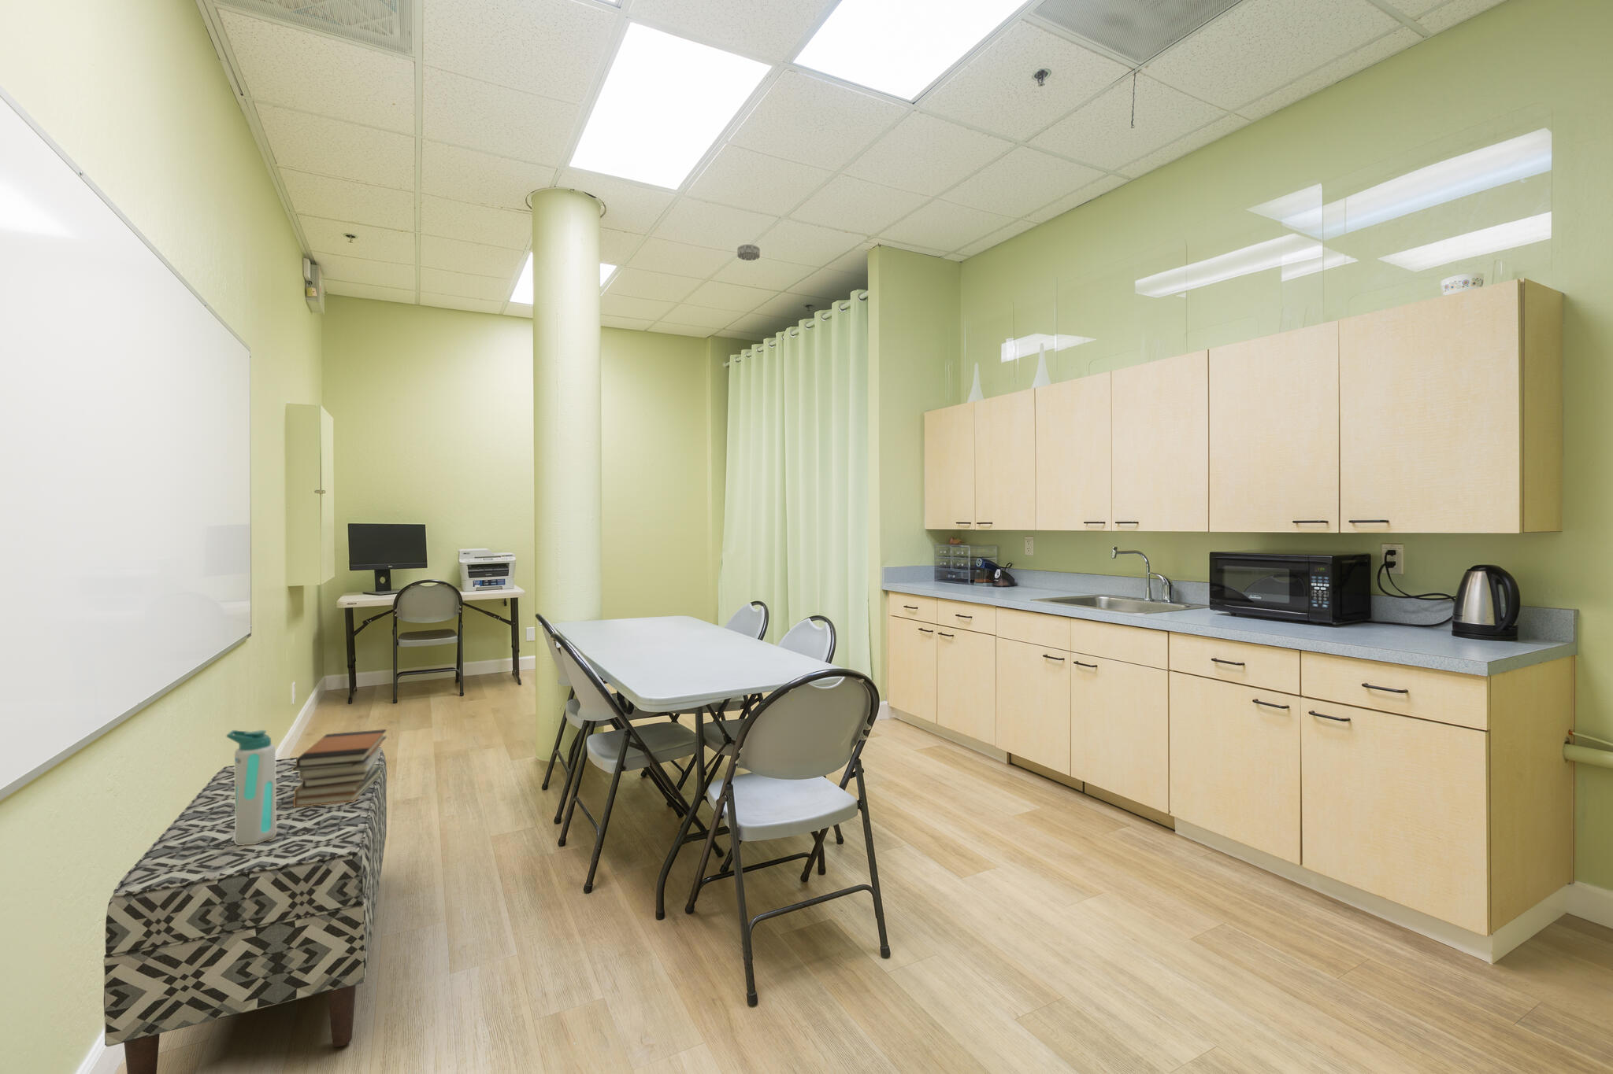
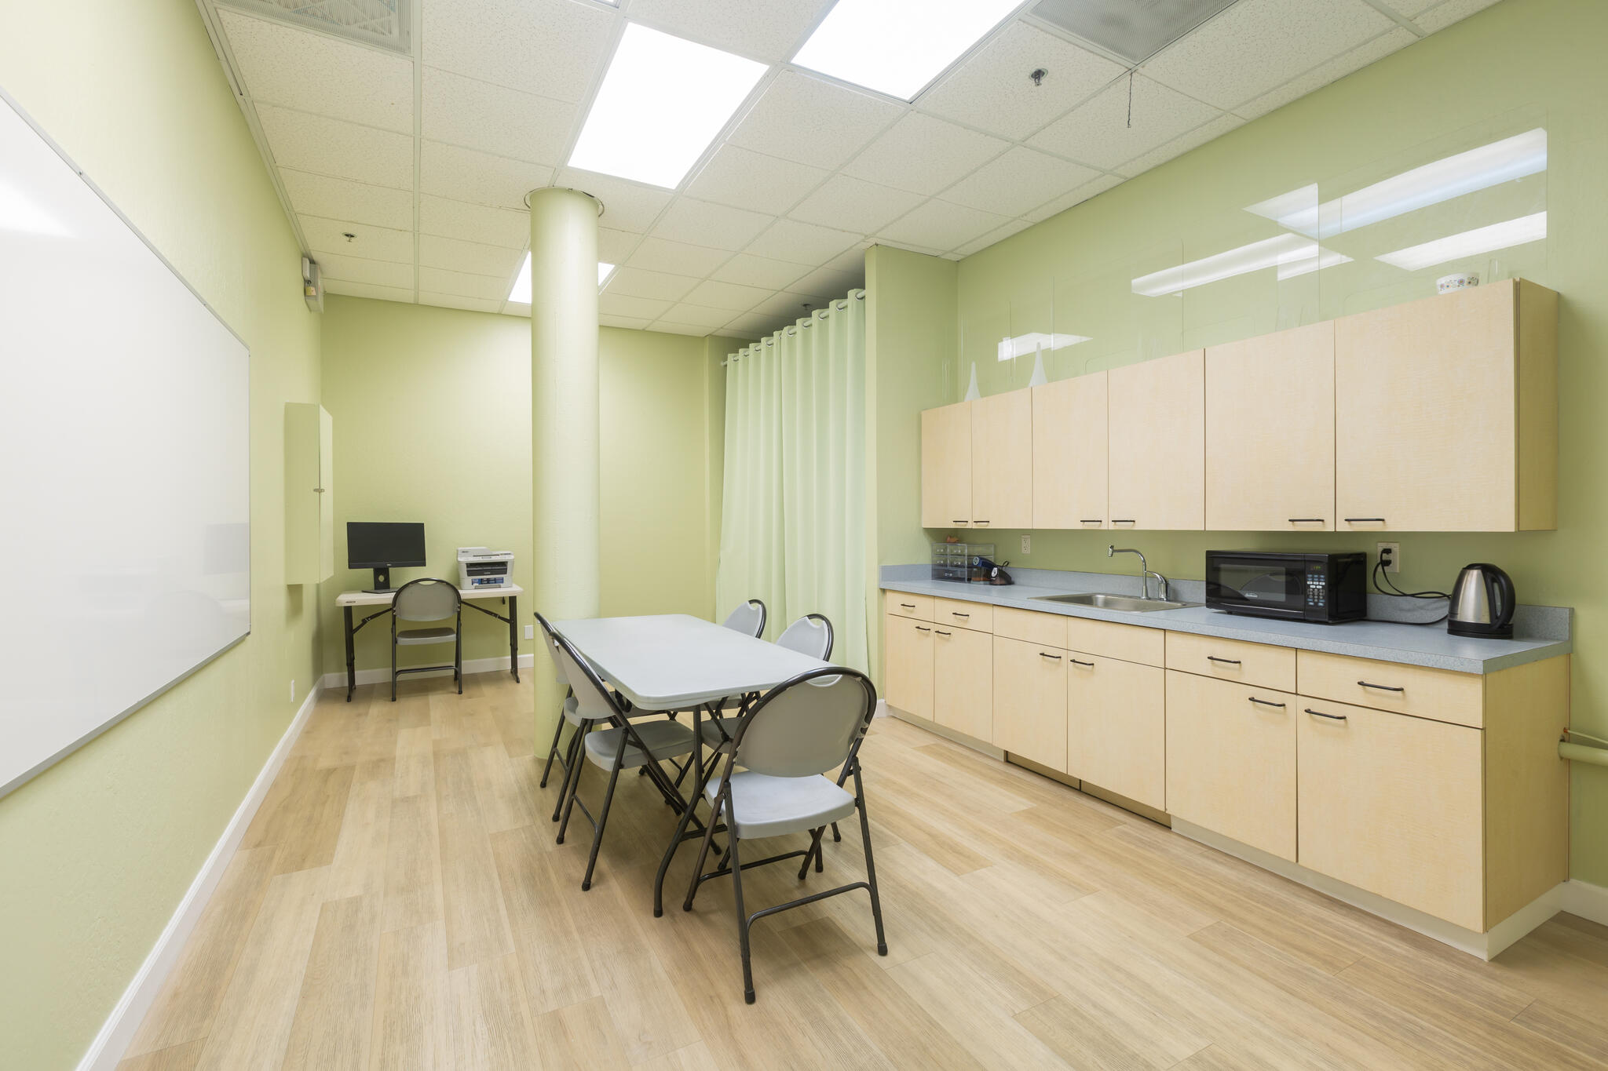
- book stack (343, 765)
- bench (282, 882)
- water bottle (251, 784)
- smoke detector (748, 252)
